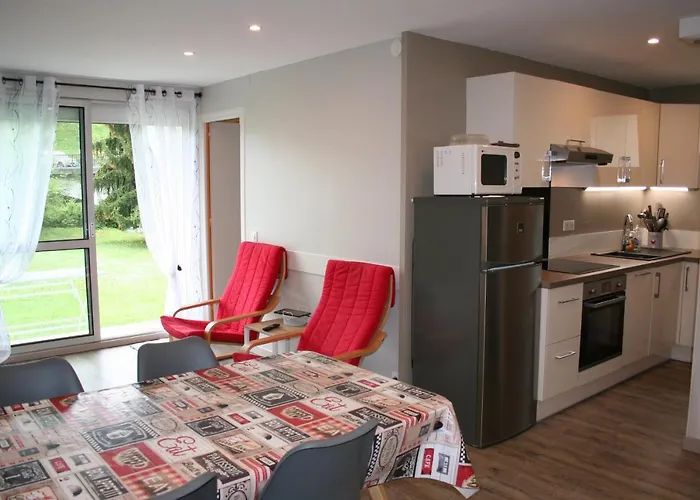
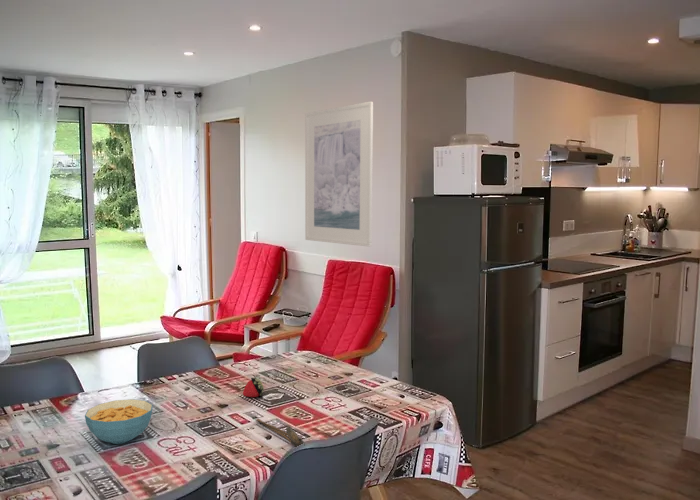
+ fruit (253, 386)
+ spoon (275, 427)
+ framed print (336, 176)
+ cereal bowl (120, 425)
